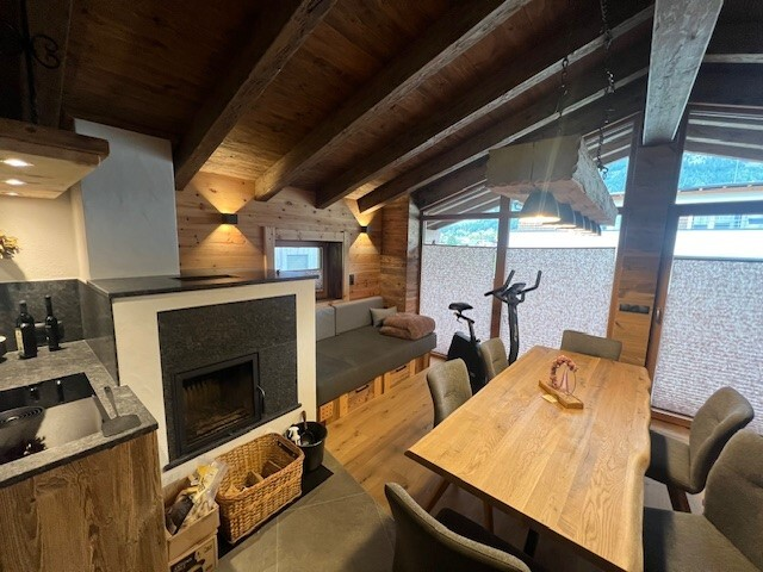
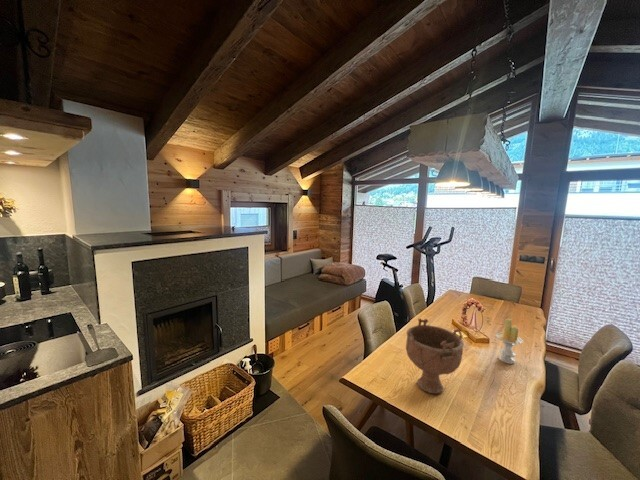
+ candle (508, 339)
+ decorative bowl (431, 357)
